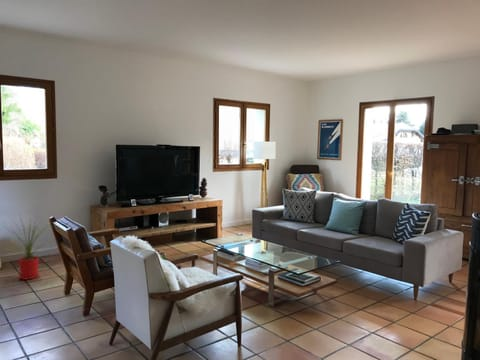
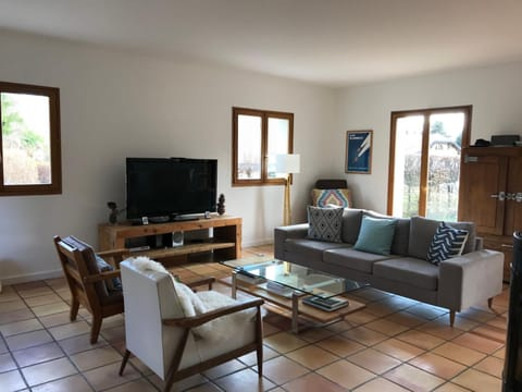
- house plant (28, 246)
